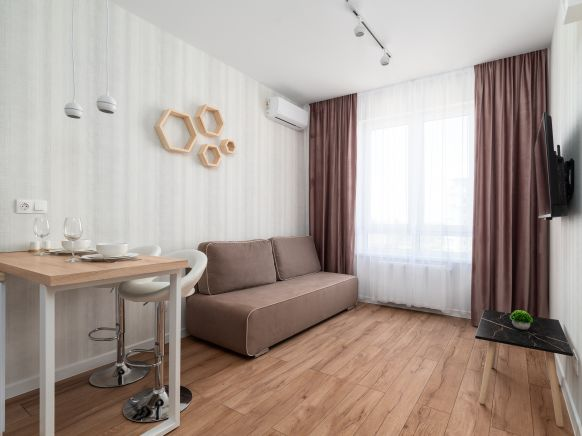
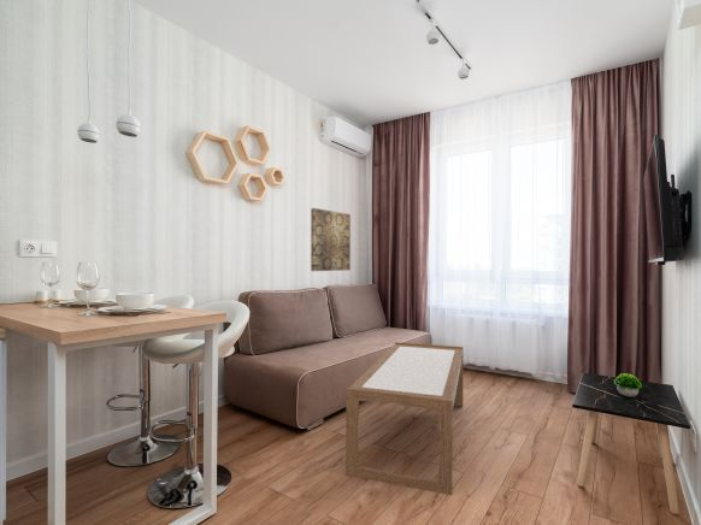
+ coffee table (416, 399)
+ wall art (331, 241)
